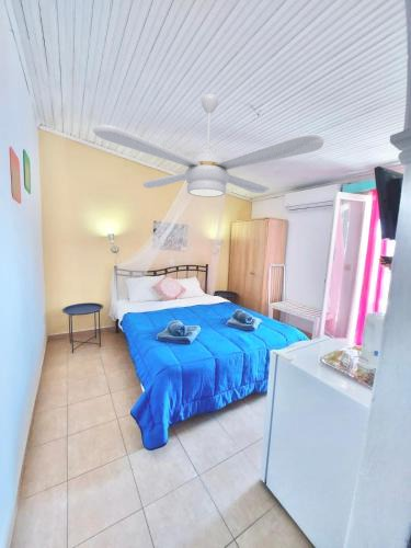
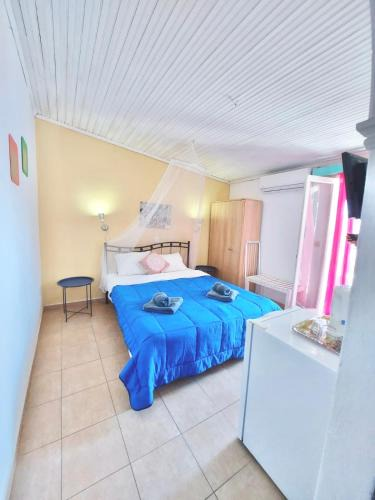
- ceiling fan (207, 147)
